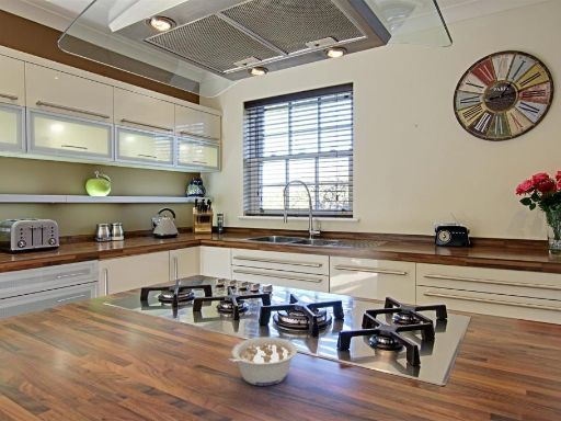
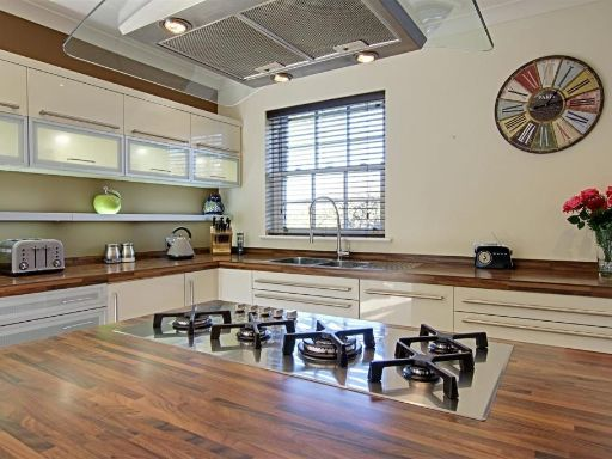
- legume (264, 360)
